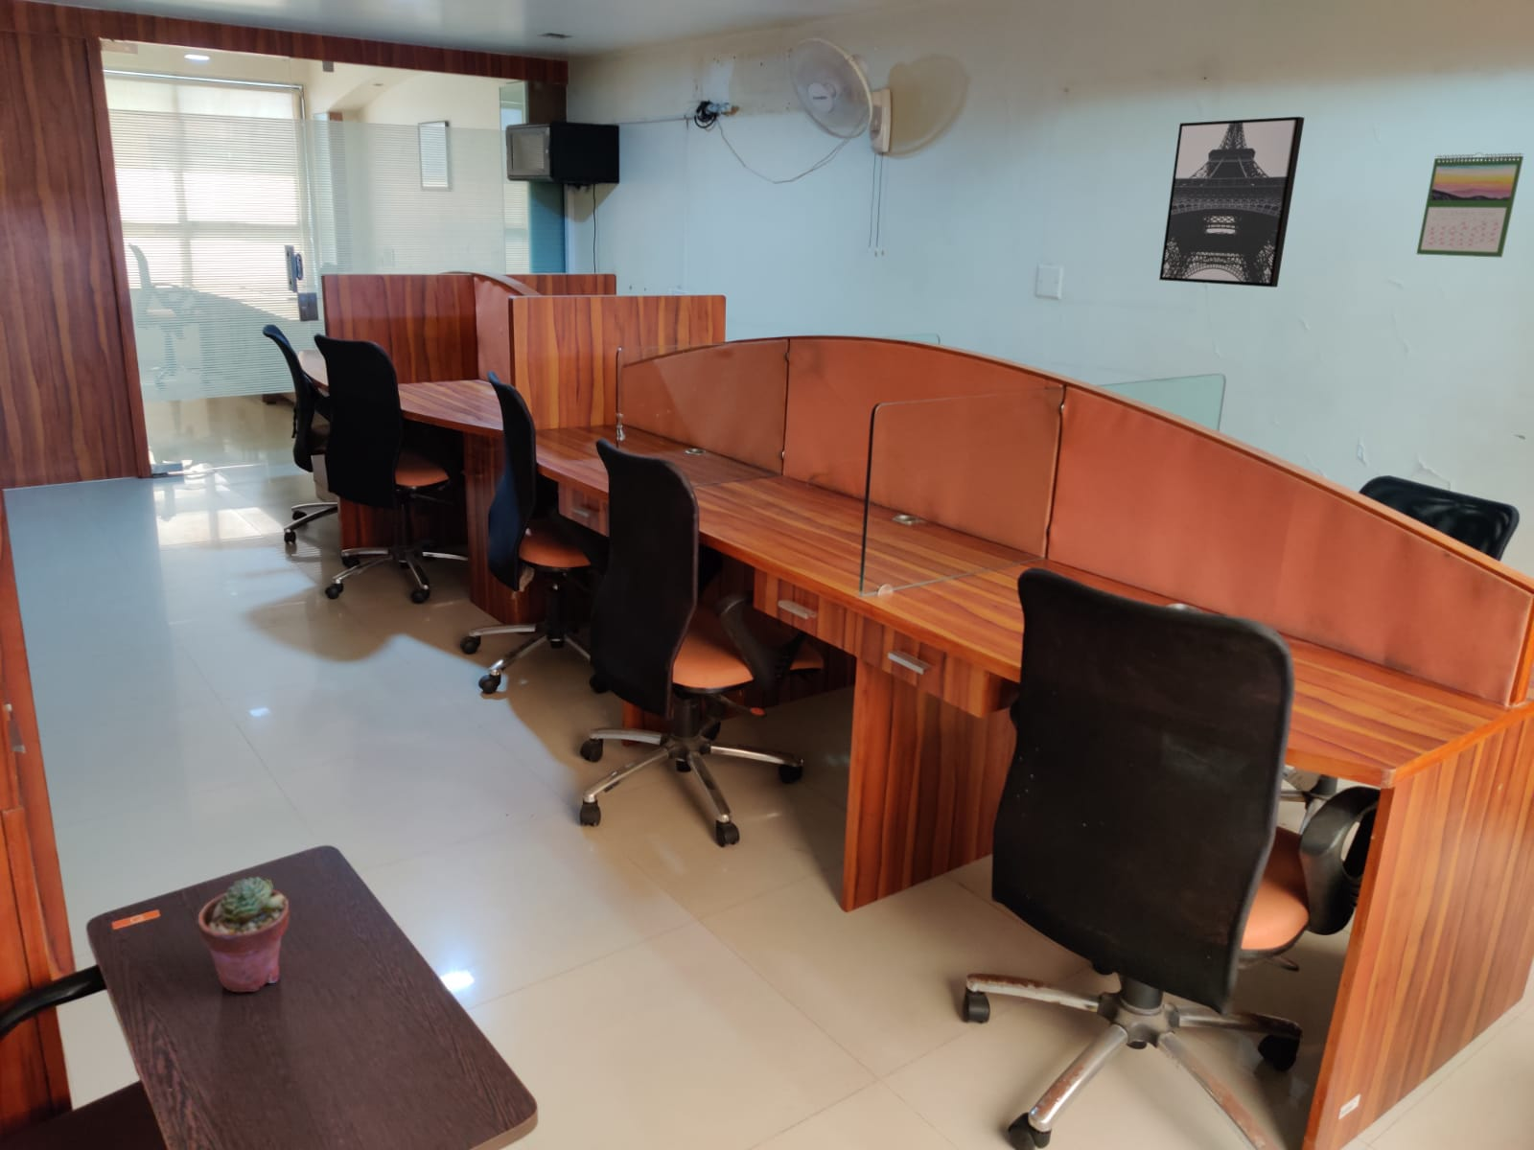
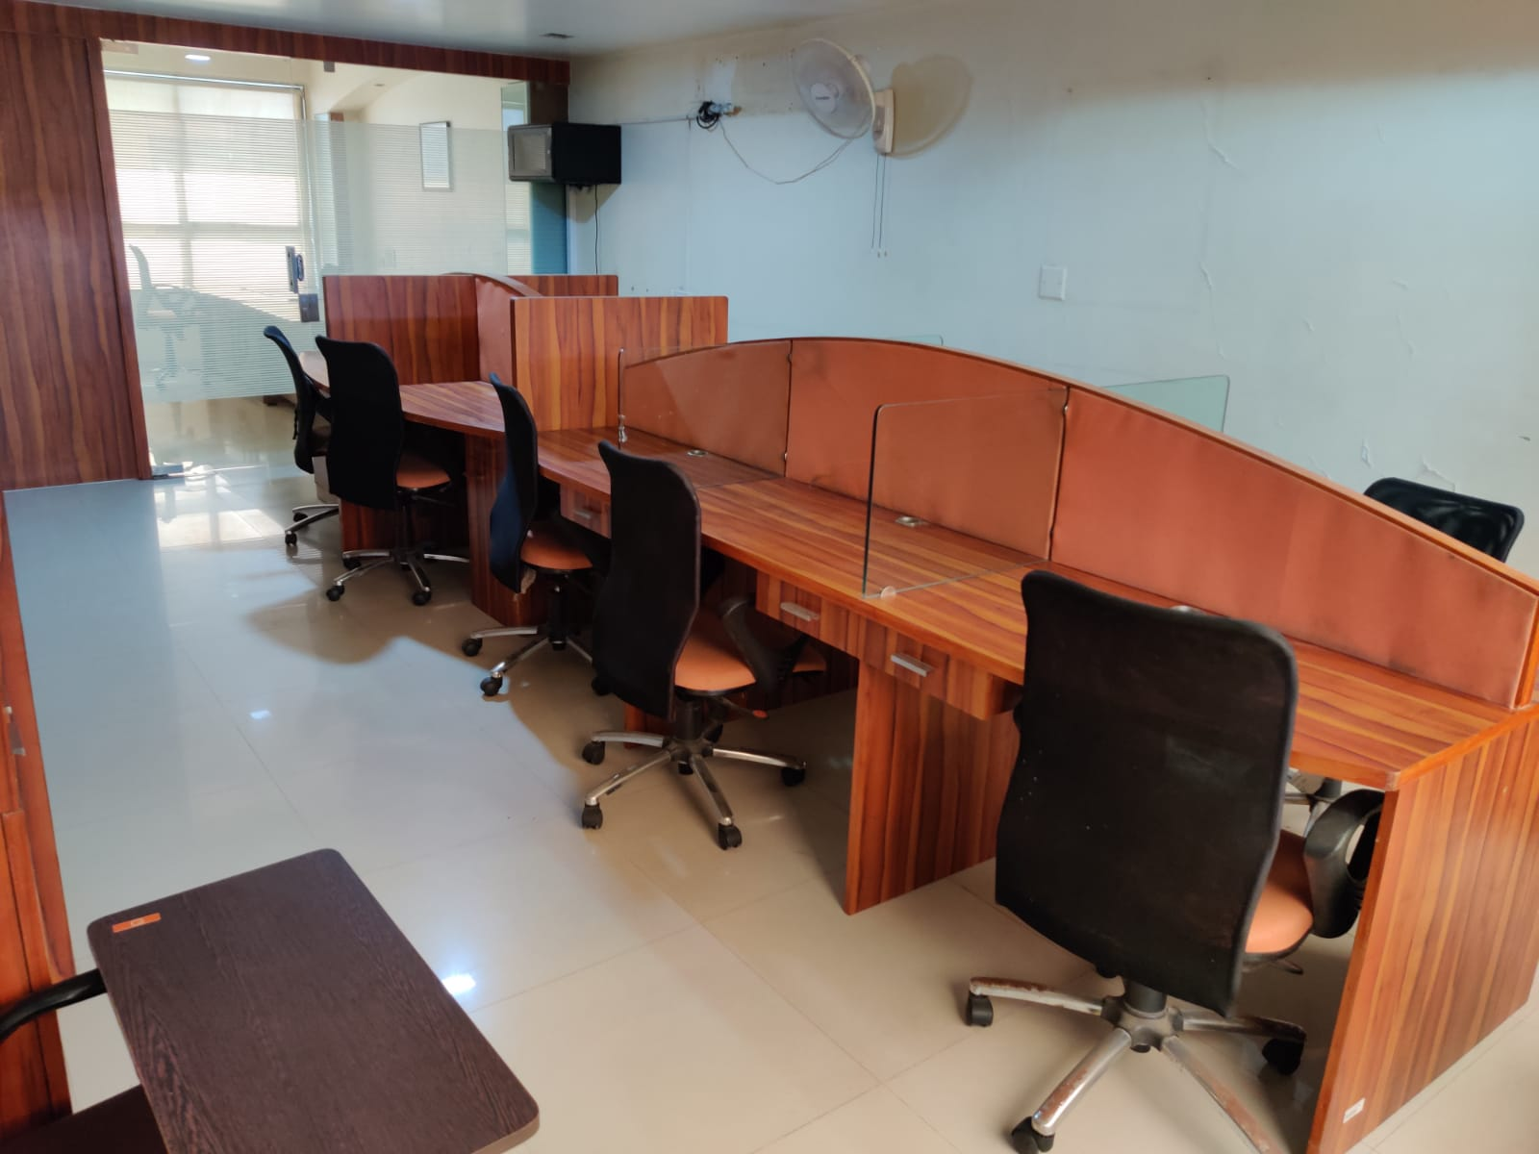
- calendar (1468, 204)
- potted succulent (245, 930)
- wall art (1227, 203)
